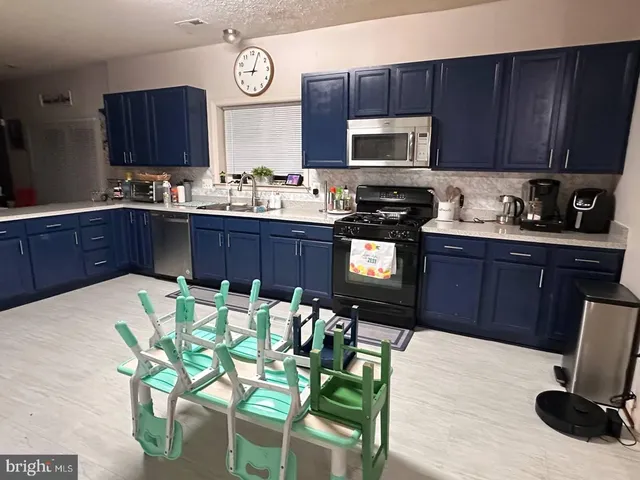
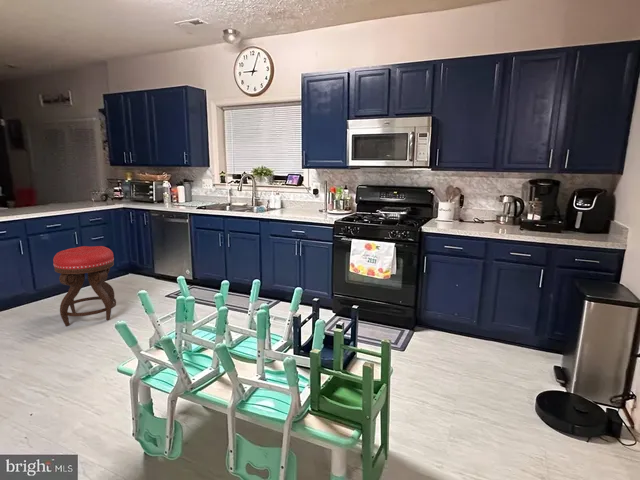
+ stool (89, 282)
